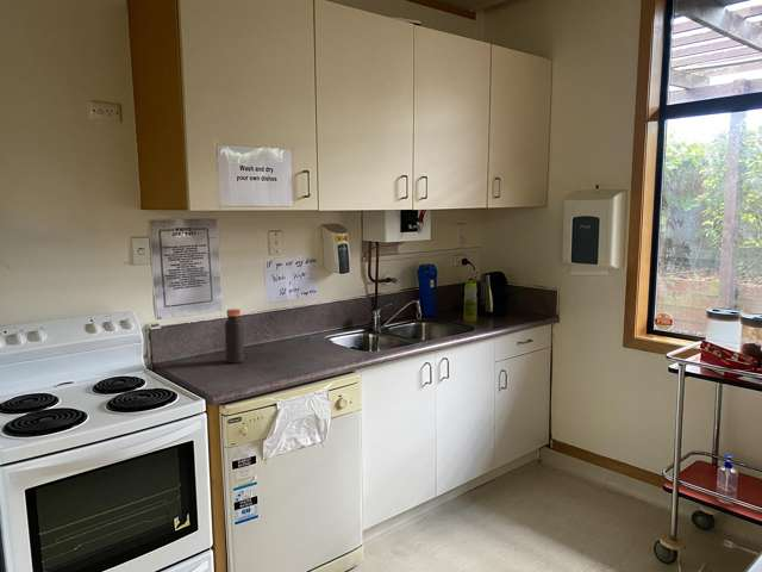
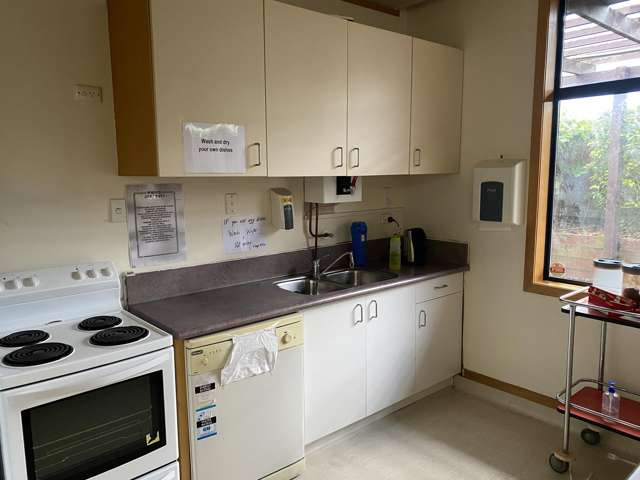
- bottle (233, 335)
